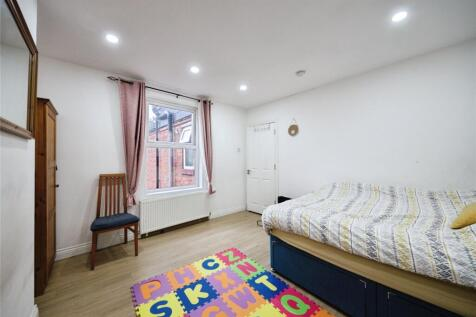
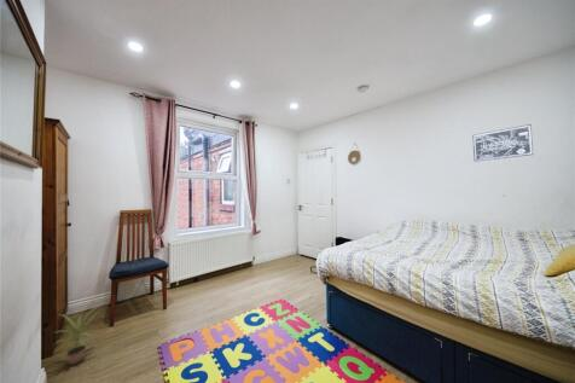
+ wall art (500, 144)
+ potted plant (79, 336)
